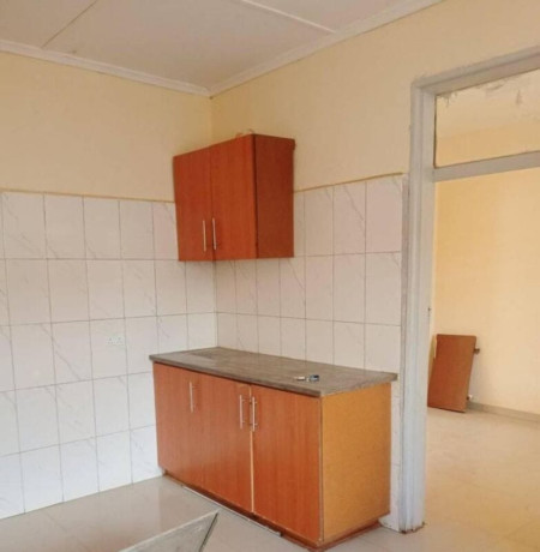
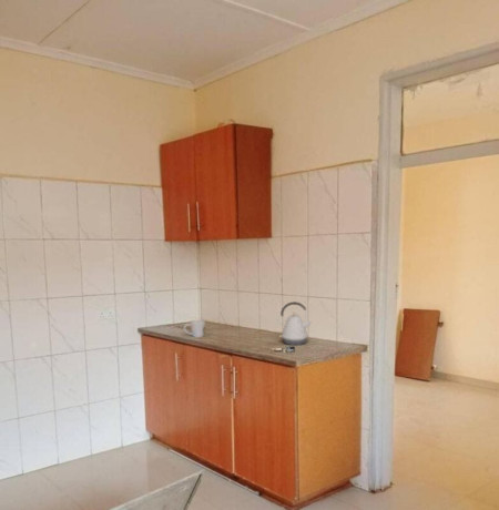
+ kettle (295, 322)
+ mug (194, 328)
